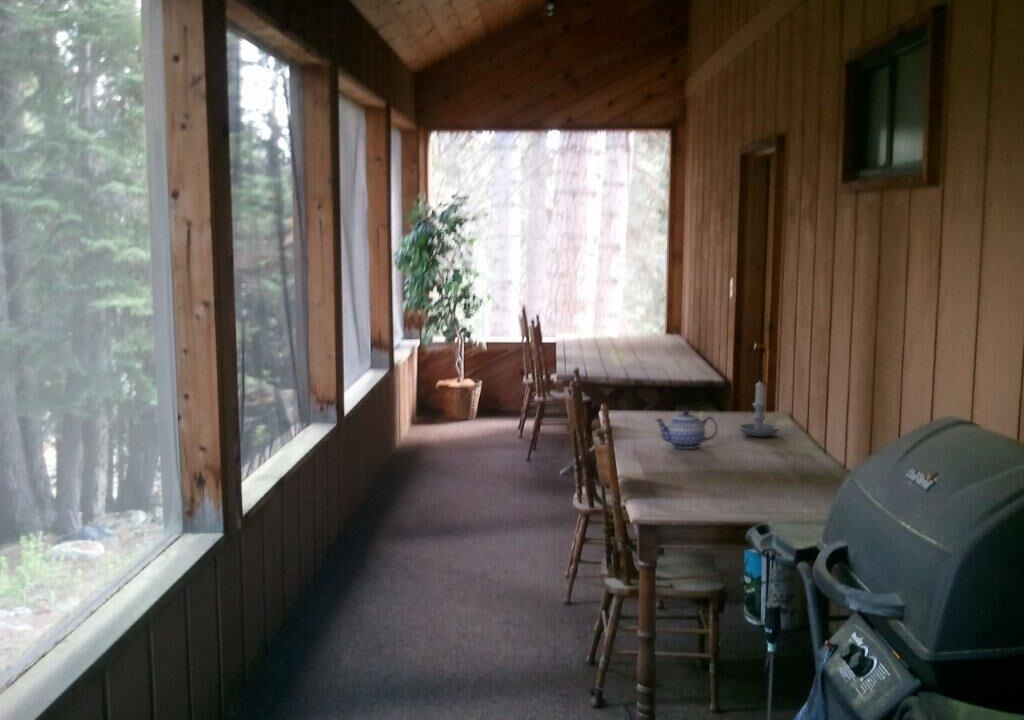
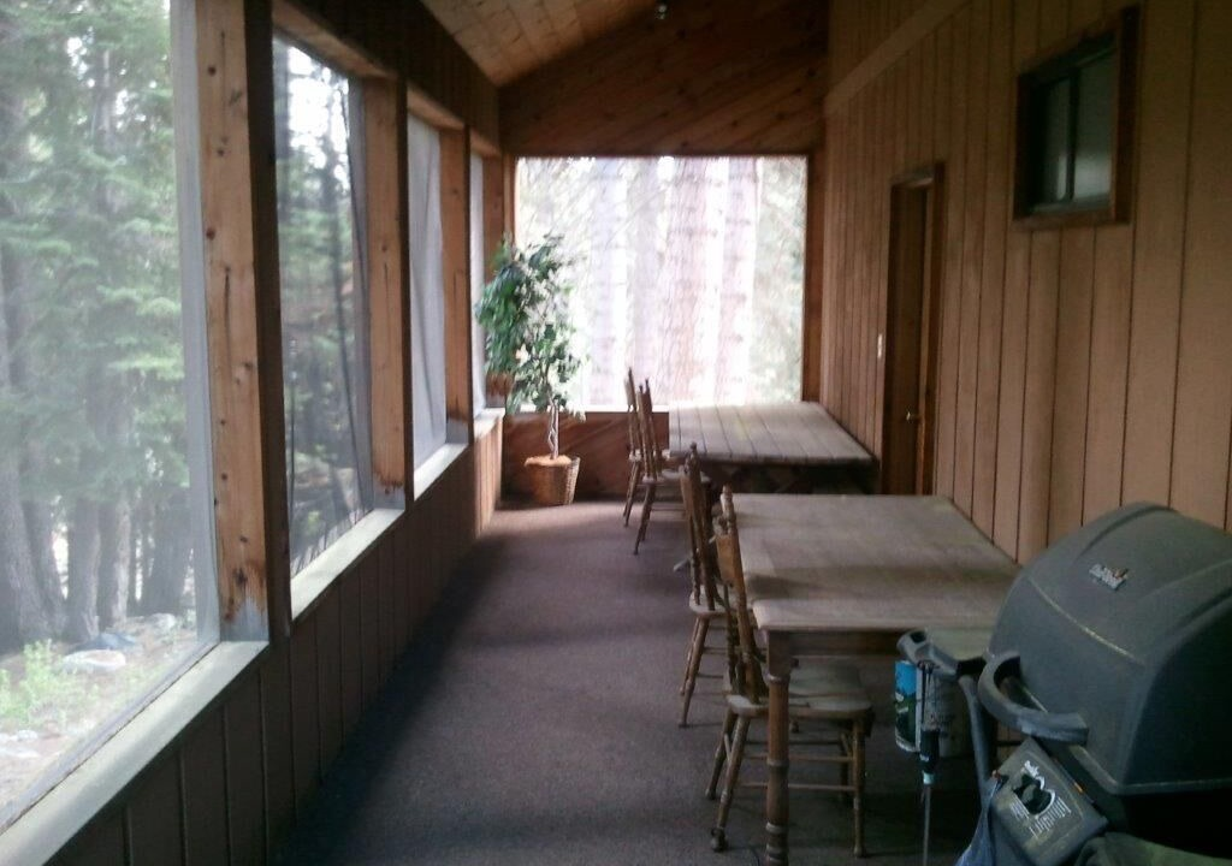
- candle (759, 407)
- teapot (685, 428)
